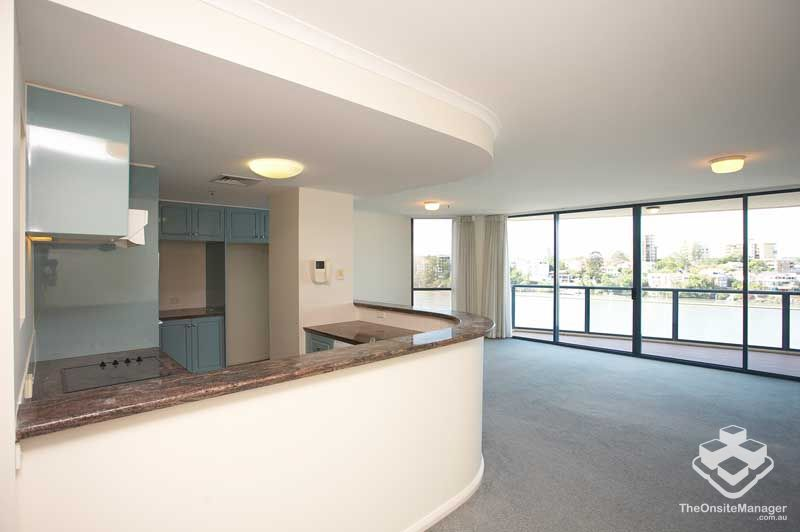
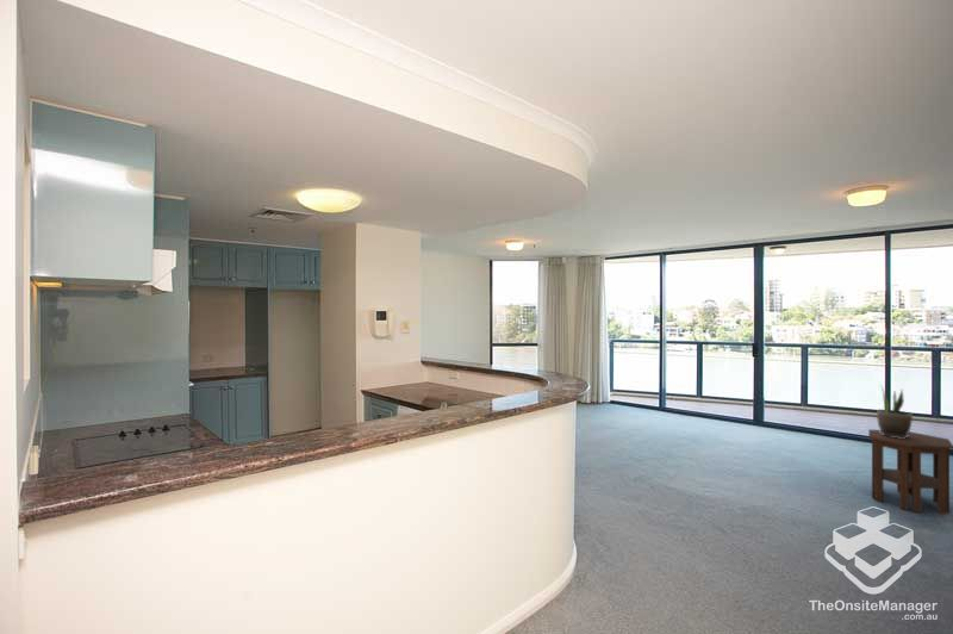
+ potted plant (893, 410)
+ side table (908, 468)
